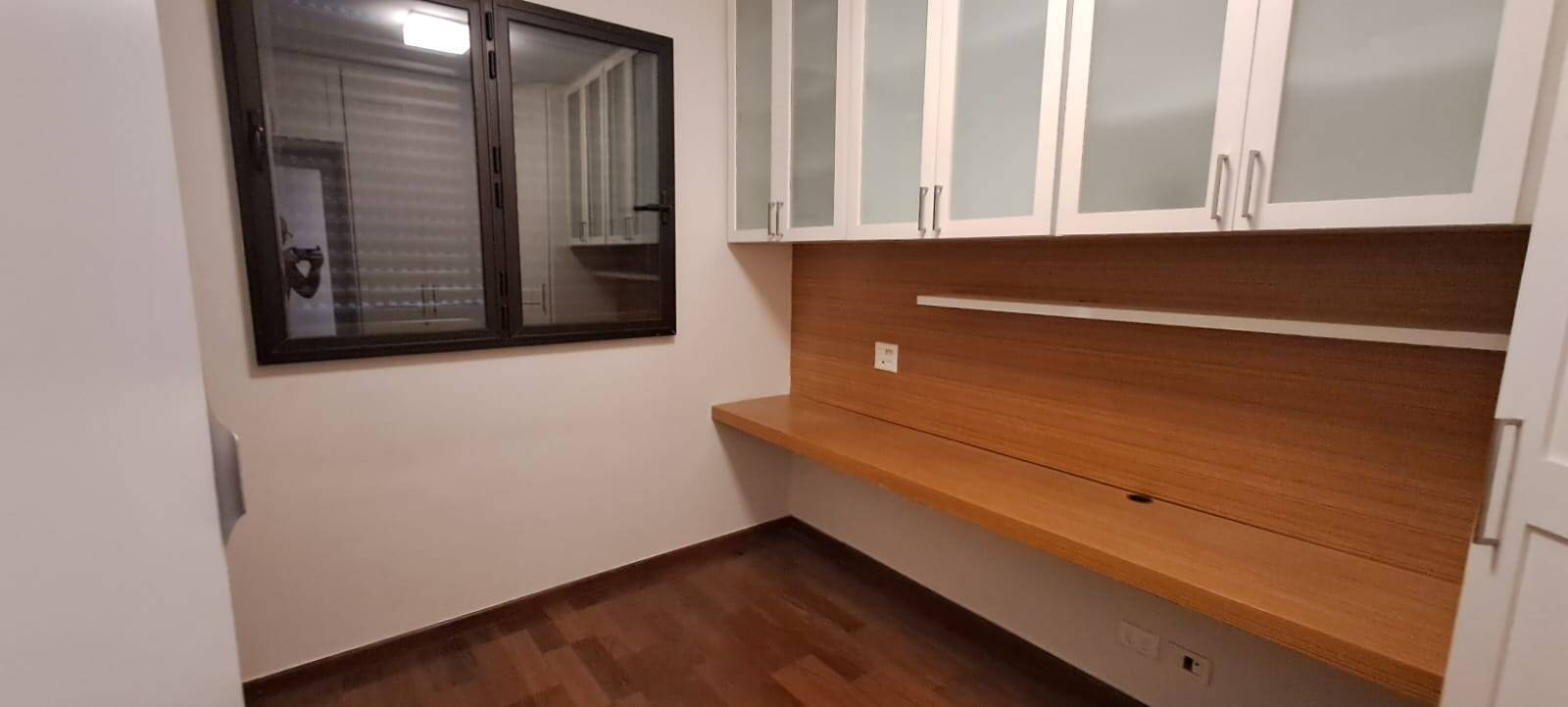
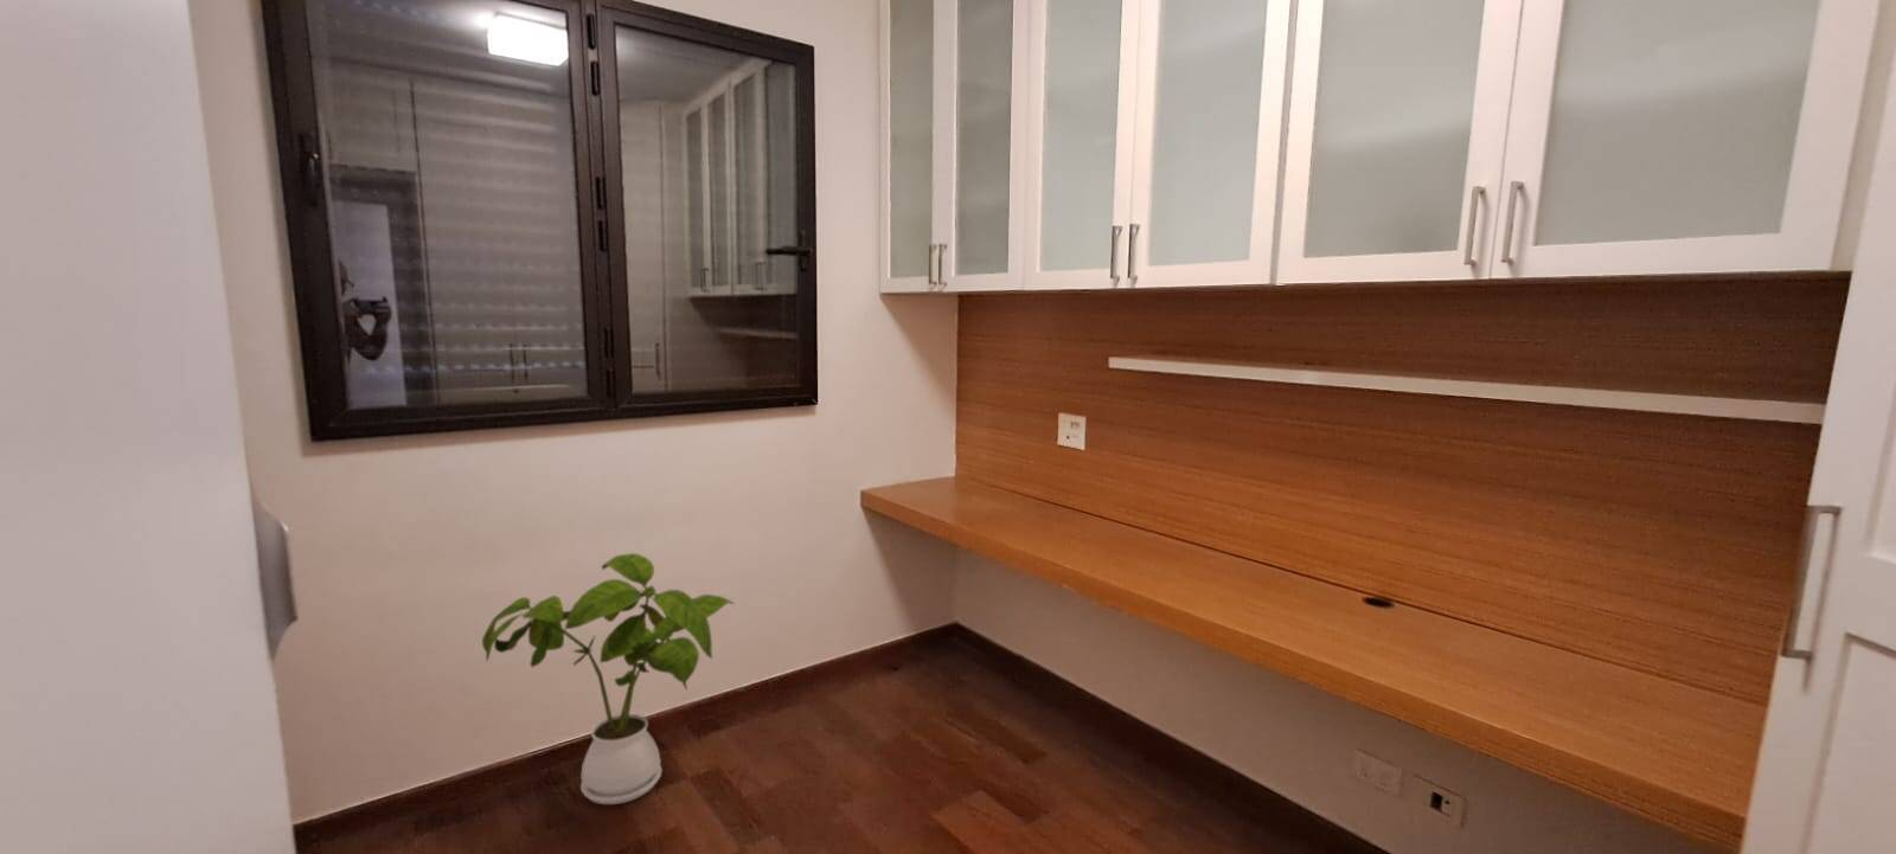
+ house plant (637, 676)
